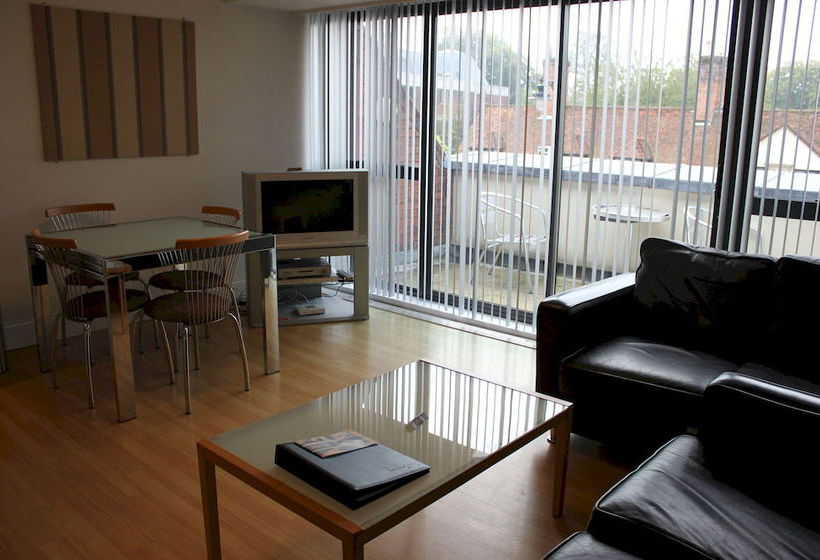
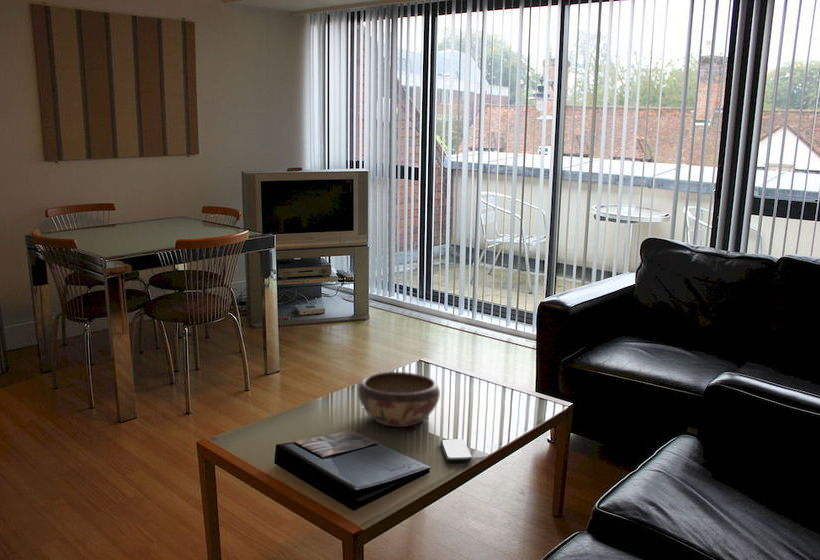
+ smartphone (455, 450)
+ decorative bowl (398, 400)
